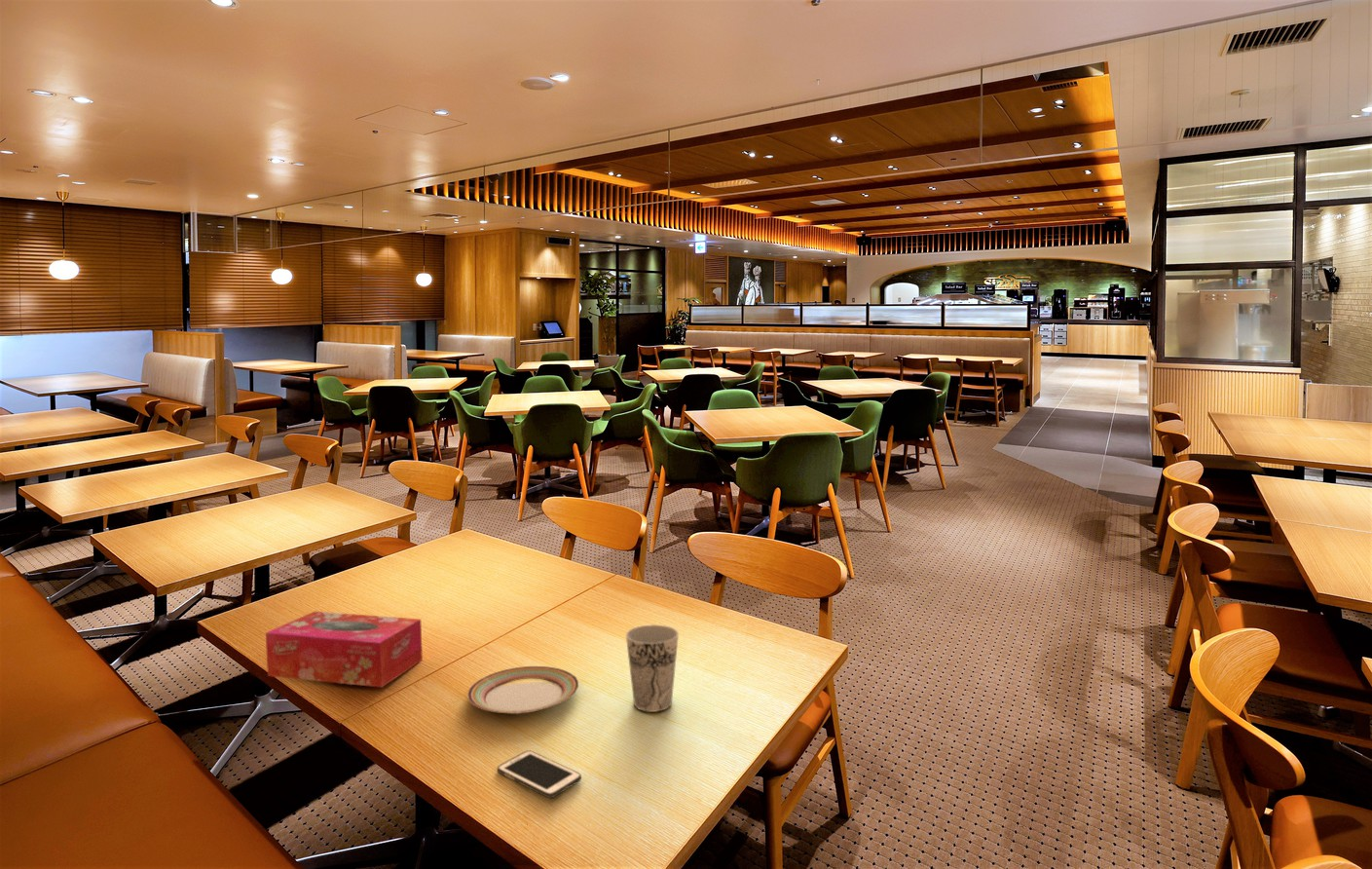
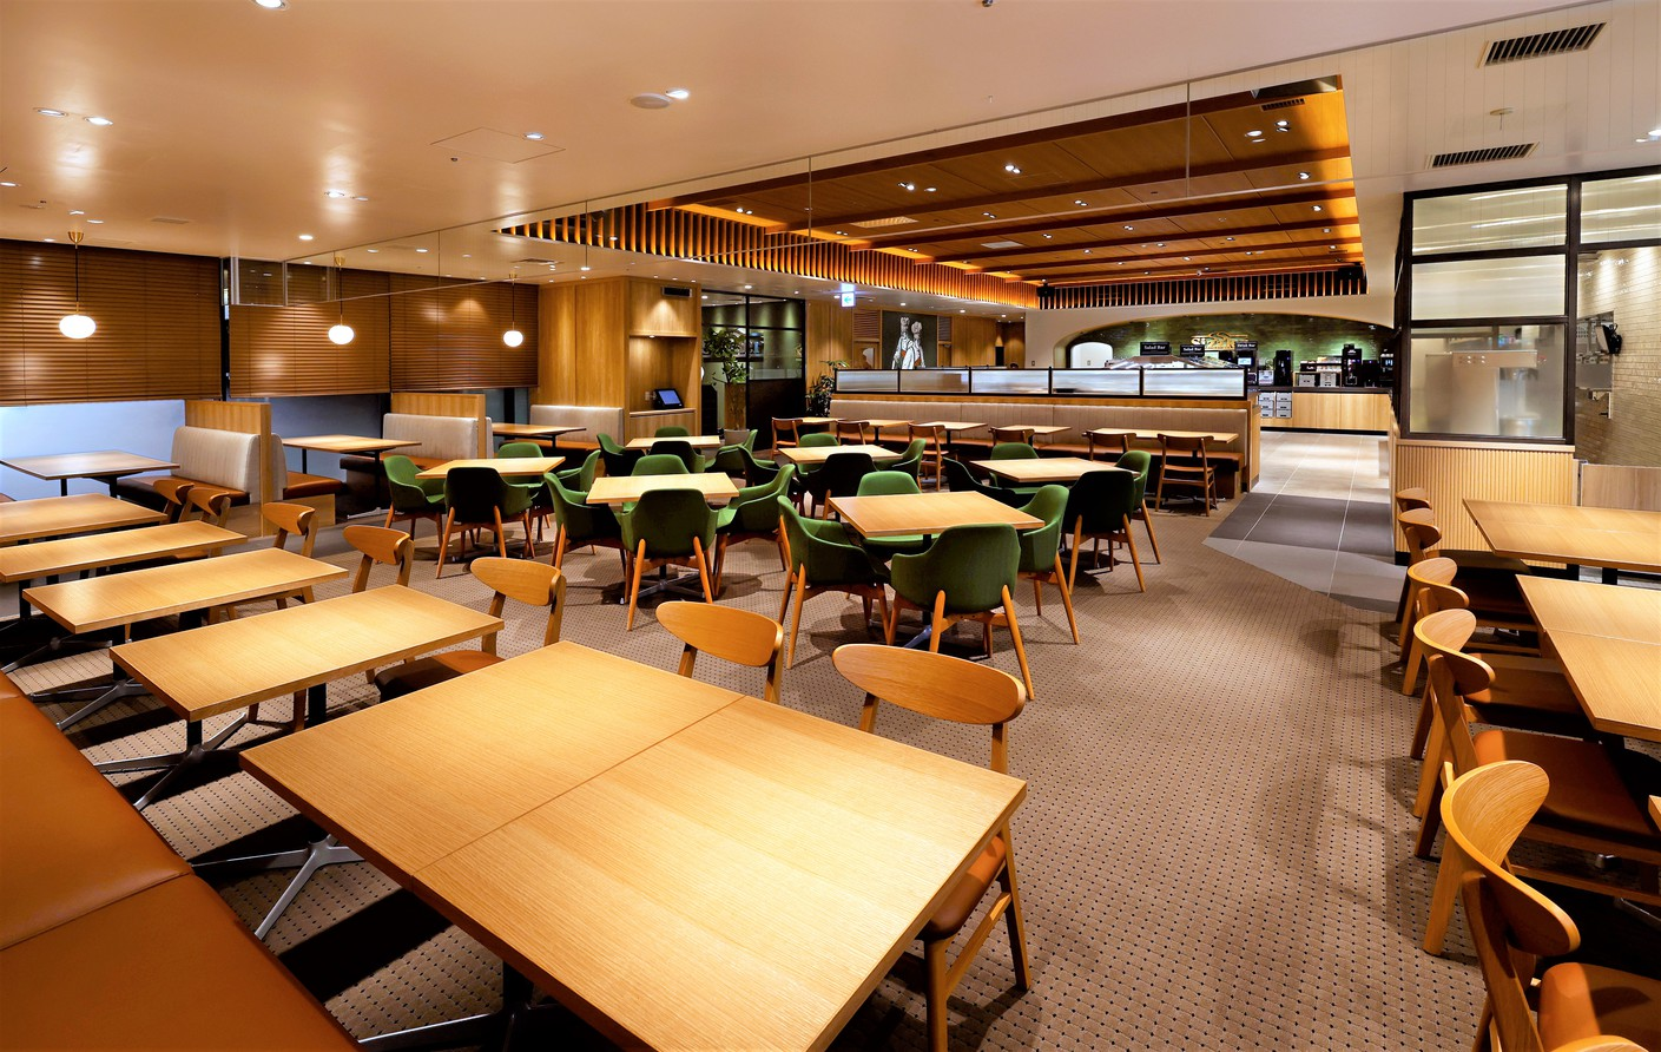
- cell phone (538, 773)
- cup (652, 668)
- tissue box (346, 647)
- plate (524, 692)
